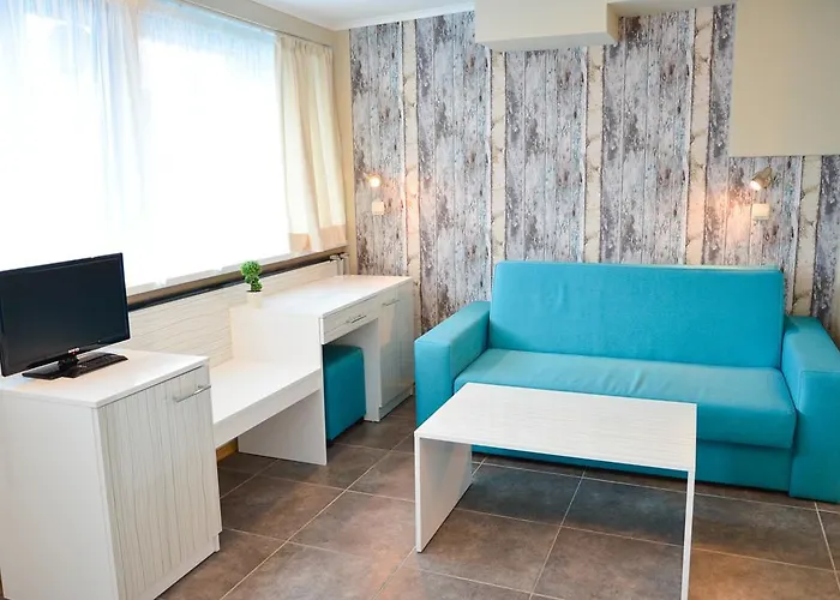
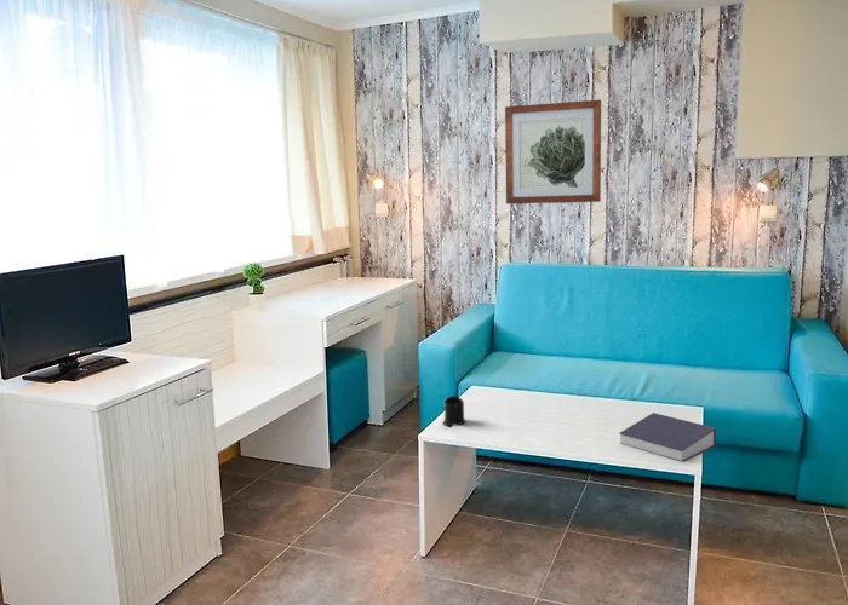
+ book (666, 436)
+ wall art (551, 154)
+ mug (454, 411)
